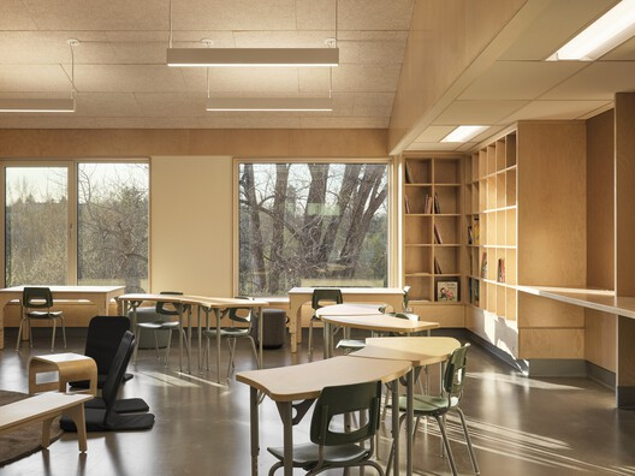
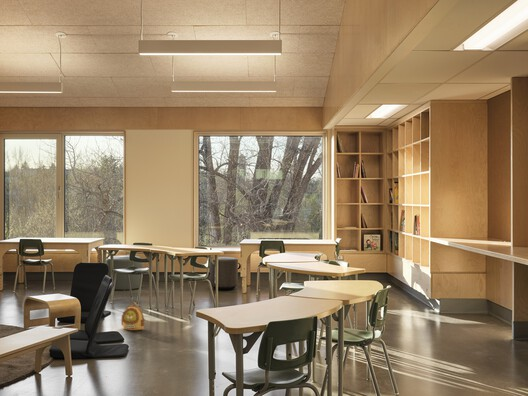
+ backpack (133, 315)
